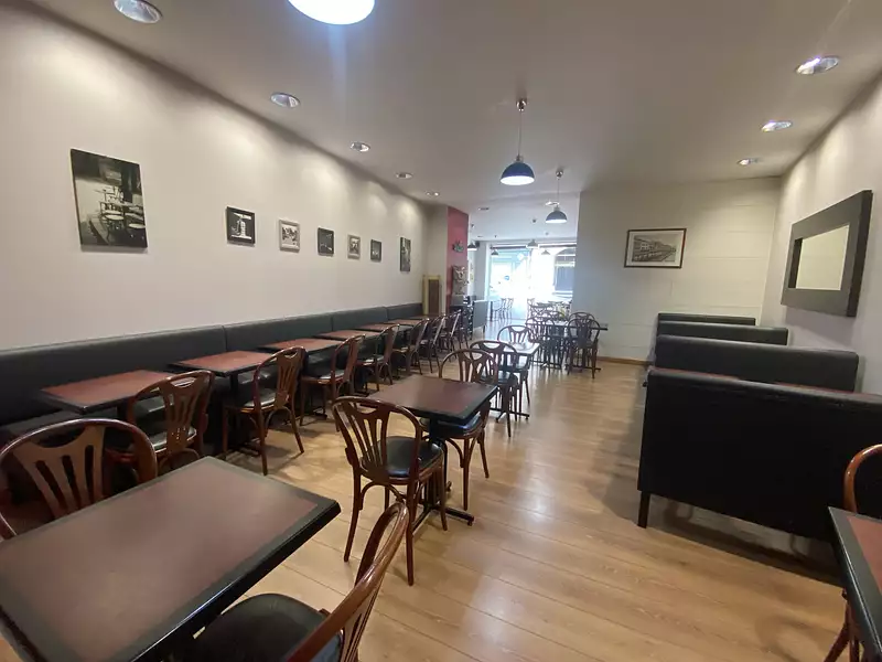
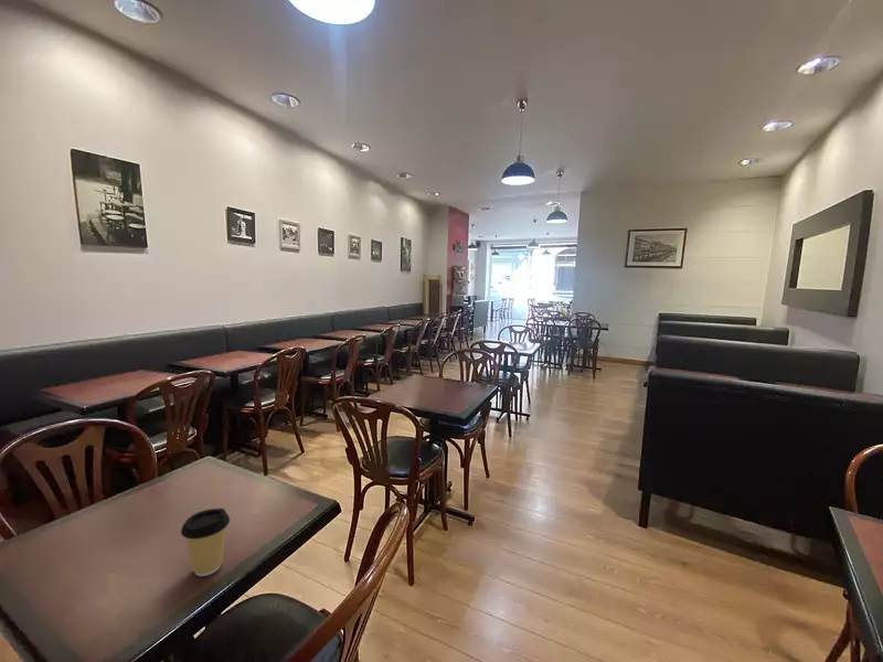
+ coffee cup (206, 542)
